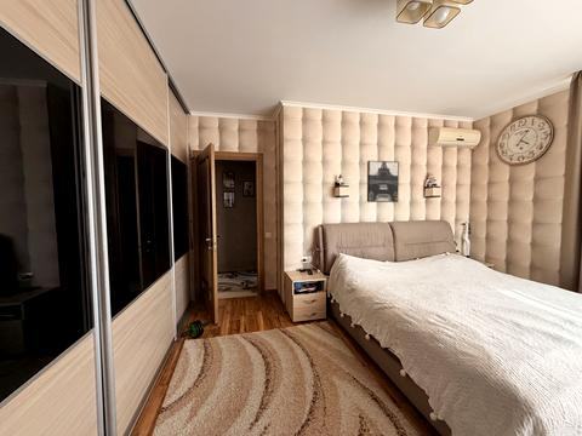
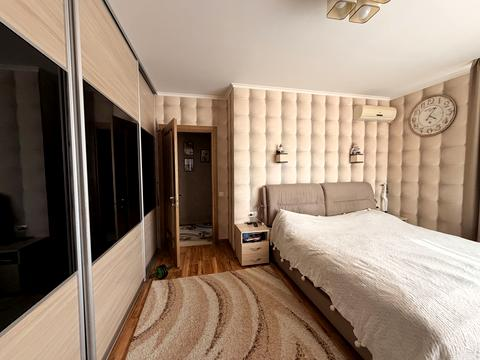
- wall art (382, 182)
